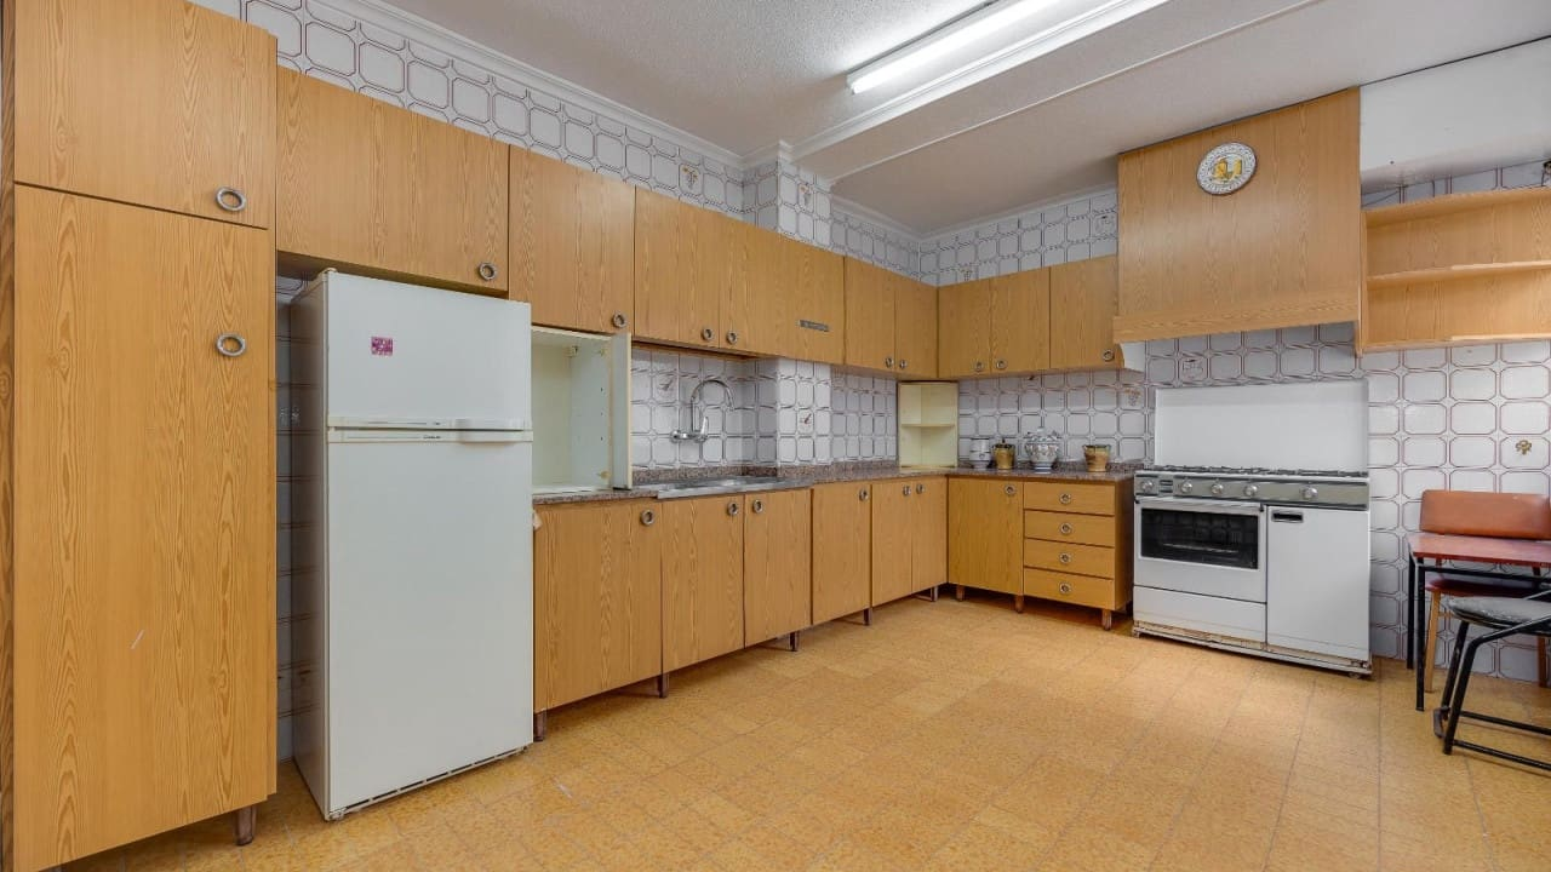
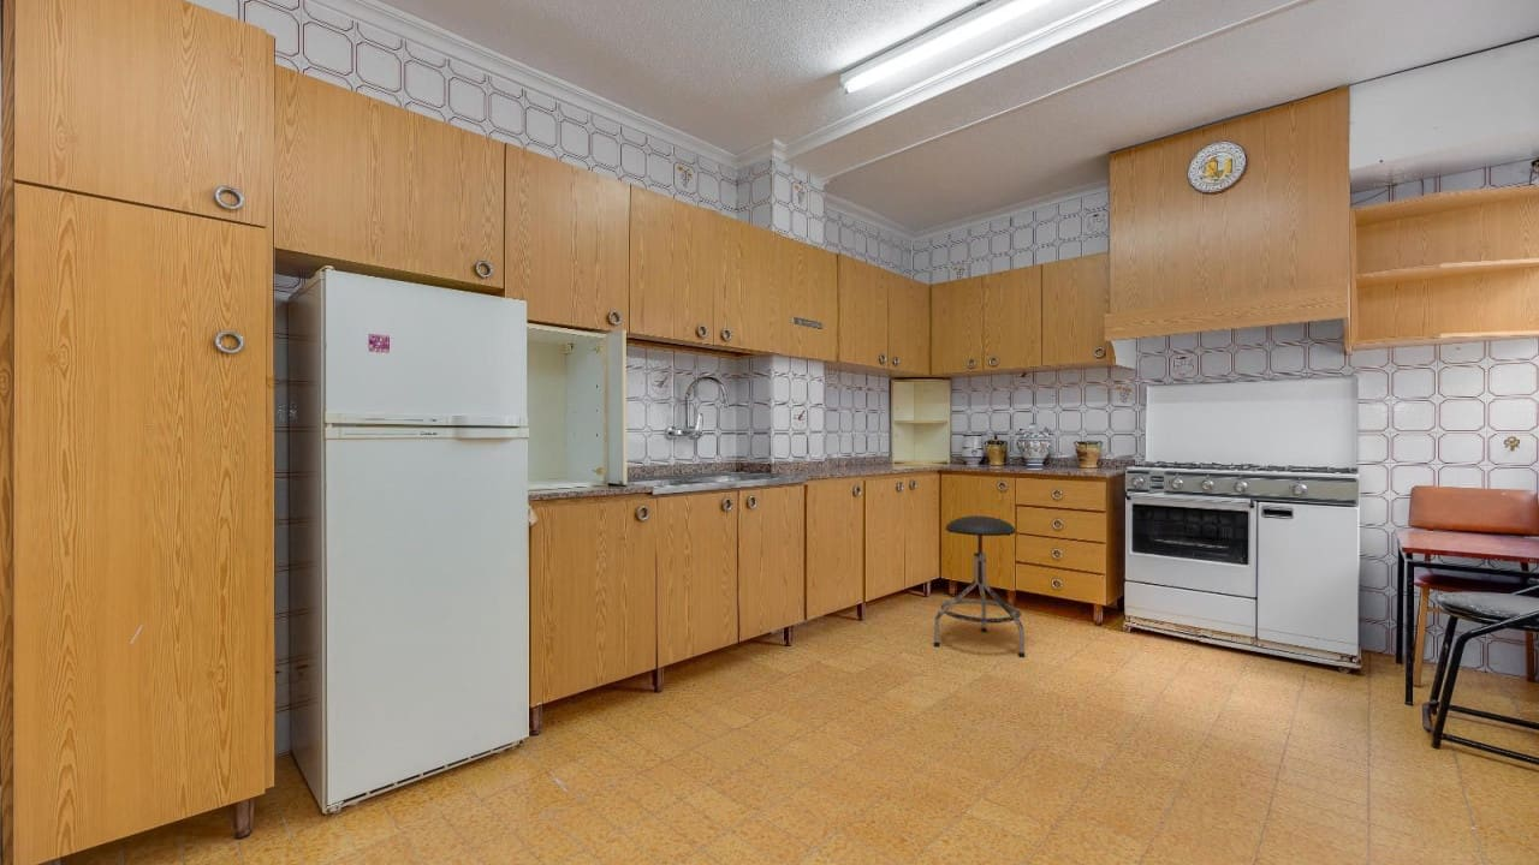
+ stool (980, 578)
